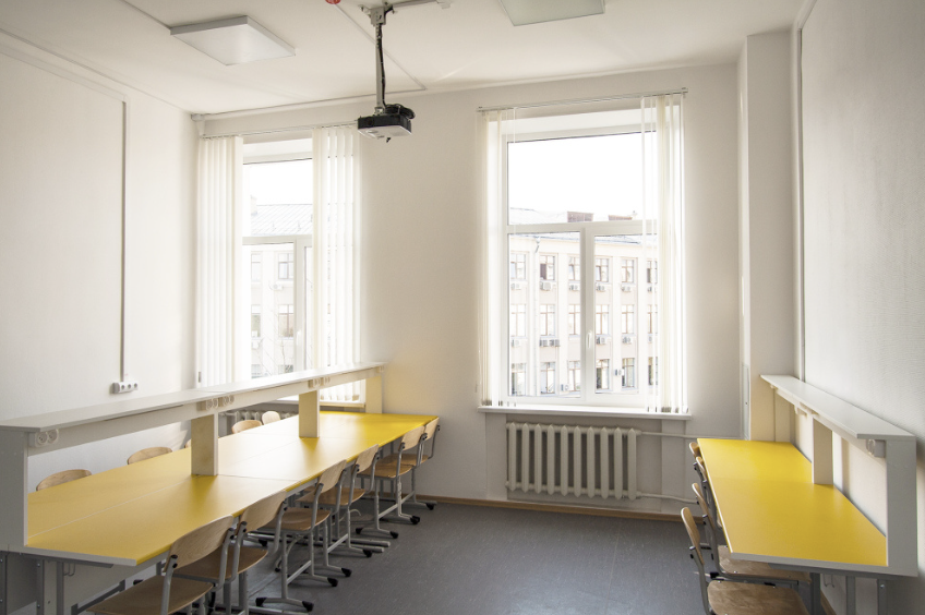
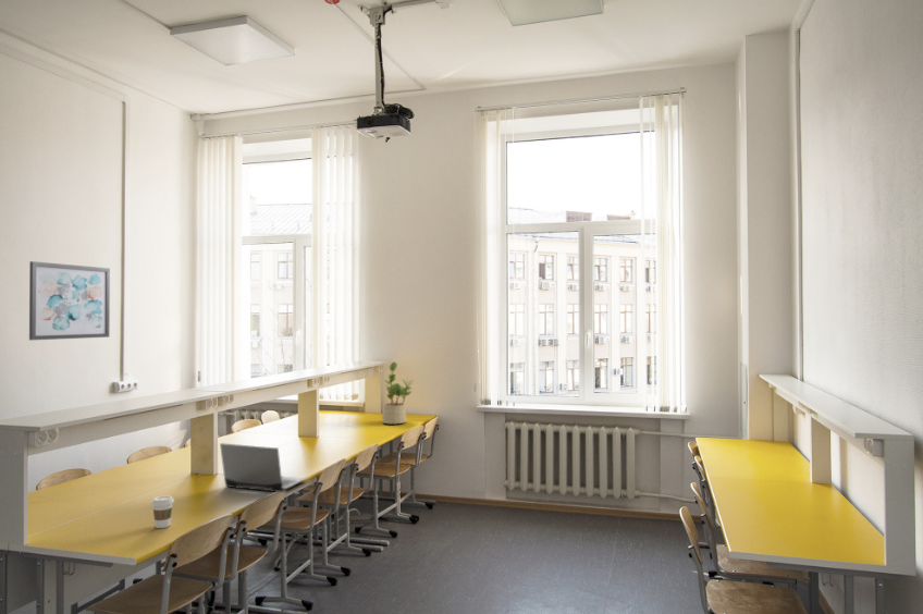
+ wall art (72, 302)
+ potted plant (397, 392)
+ laptop computer (263, 463)
+ coffee cup (162, 512)
